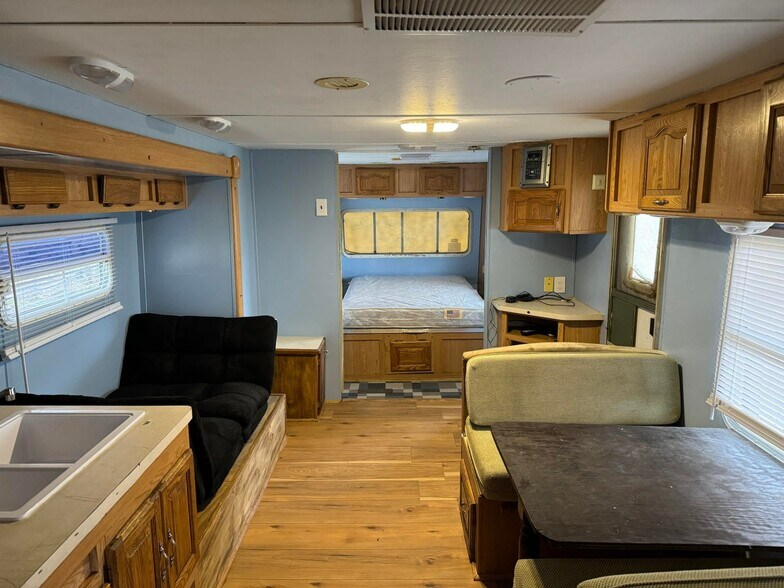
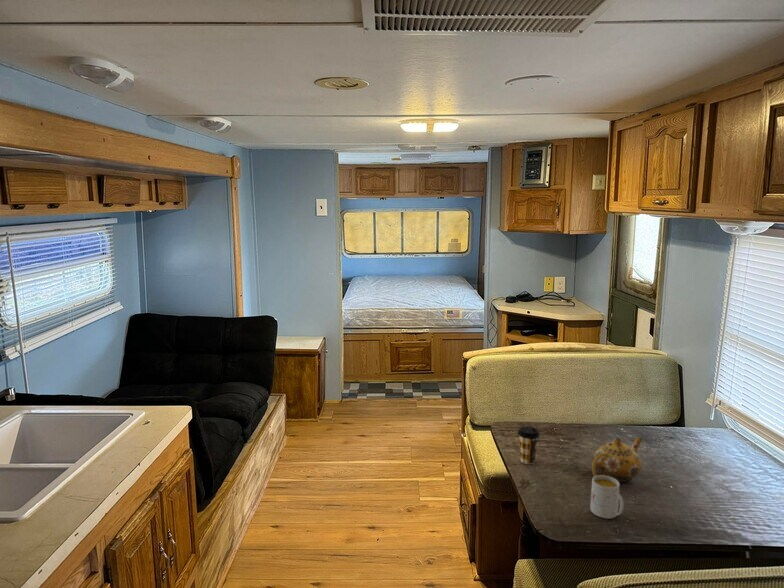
+ coffee cup (528, 445)
+ teapot (617, 456)
+ mug (608, 499)
